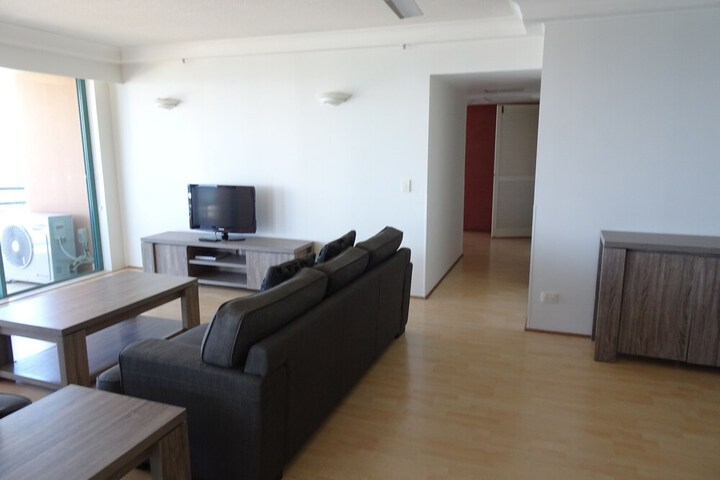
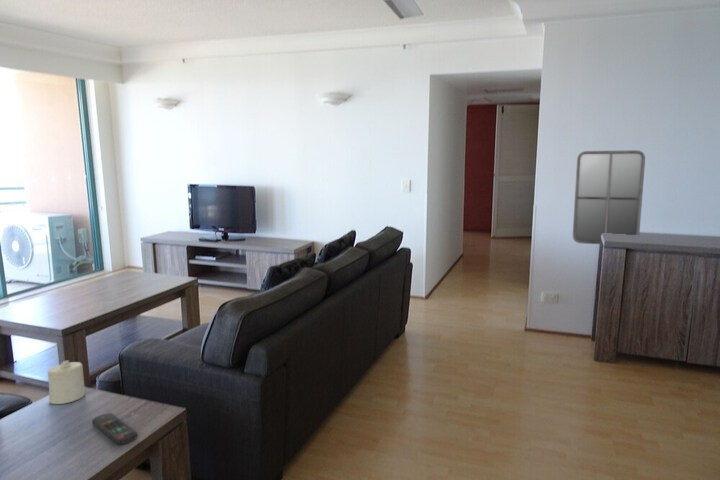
+ candle (65, 379)
+ home mirror (607, 198)
+ remote control (114, 427)
